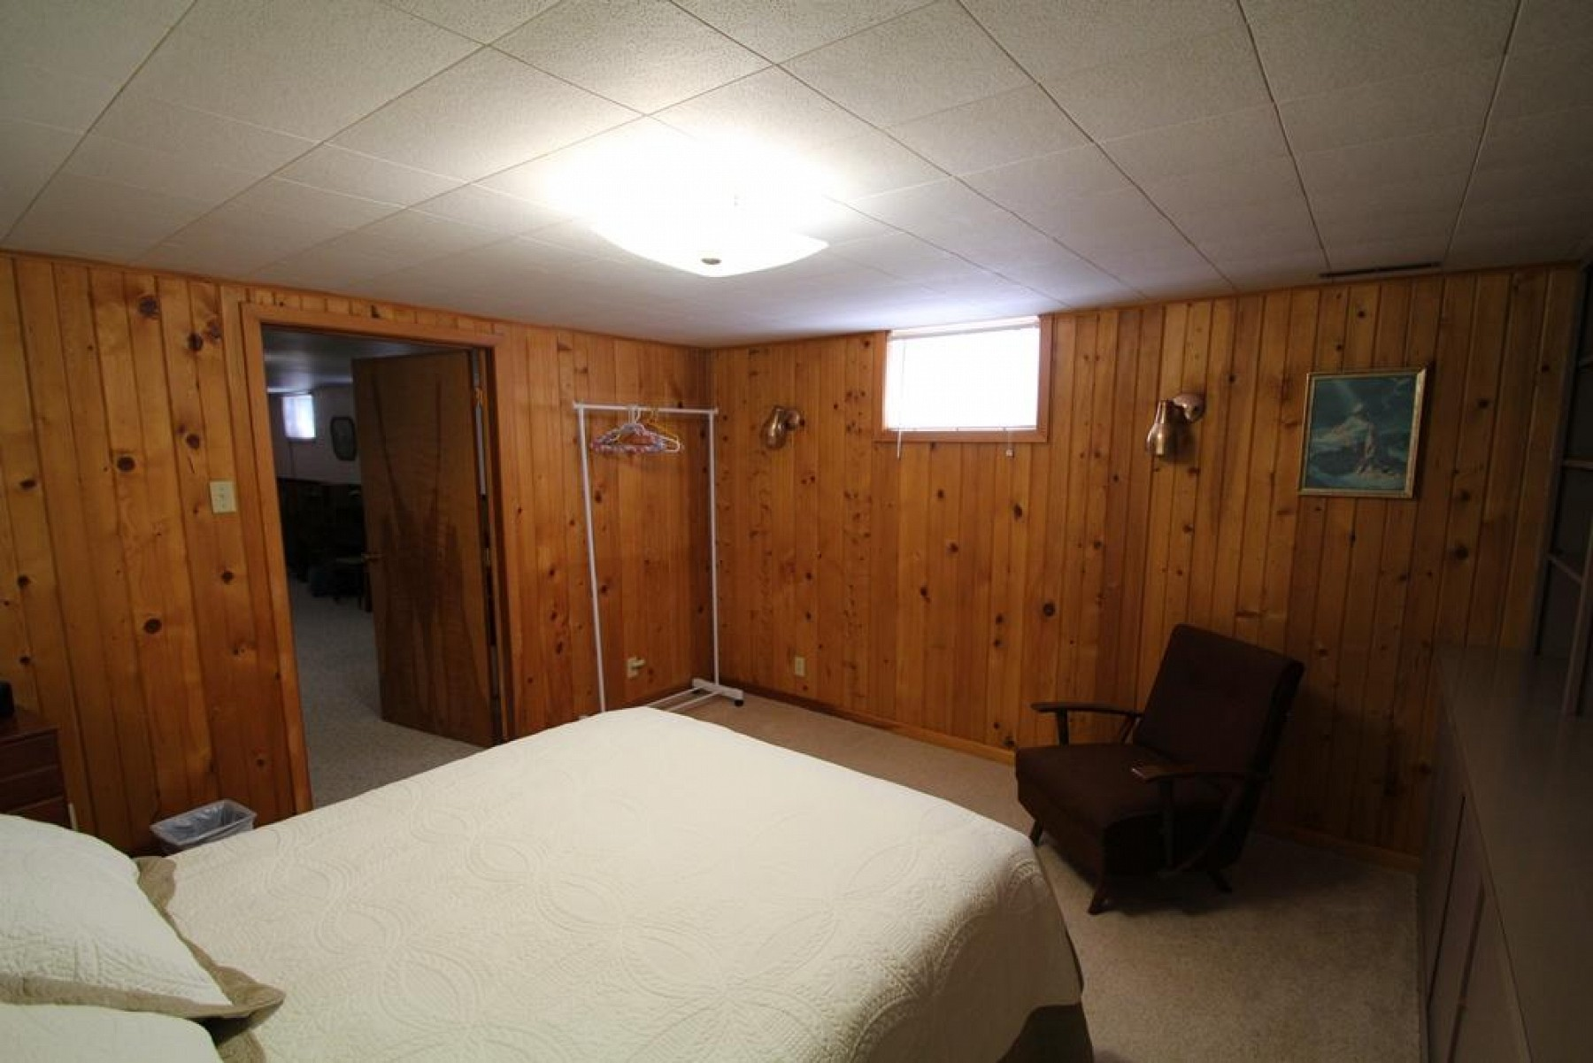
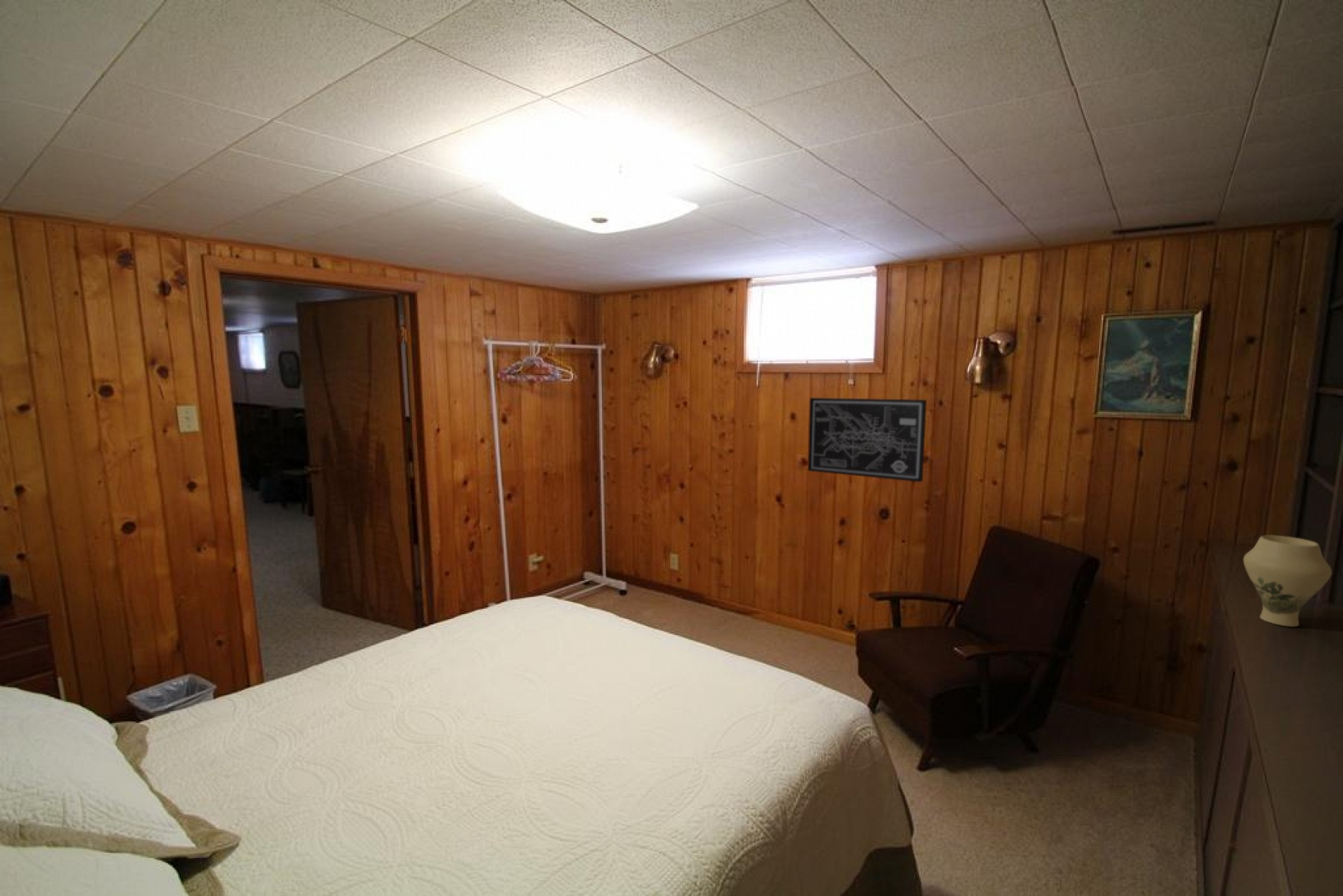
+ vase (1283, 580)
+ wall art (863, 437)
